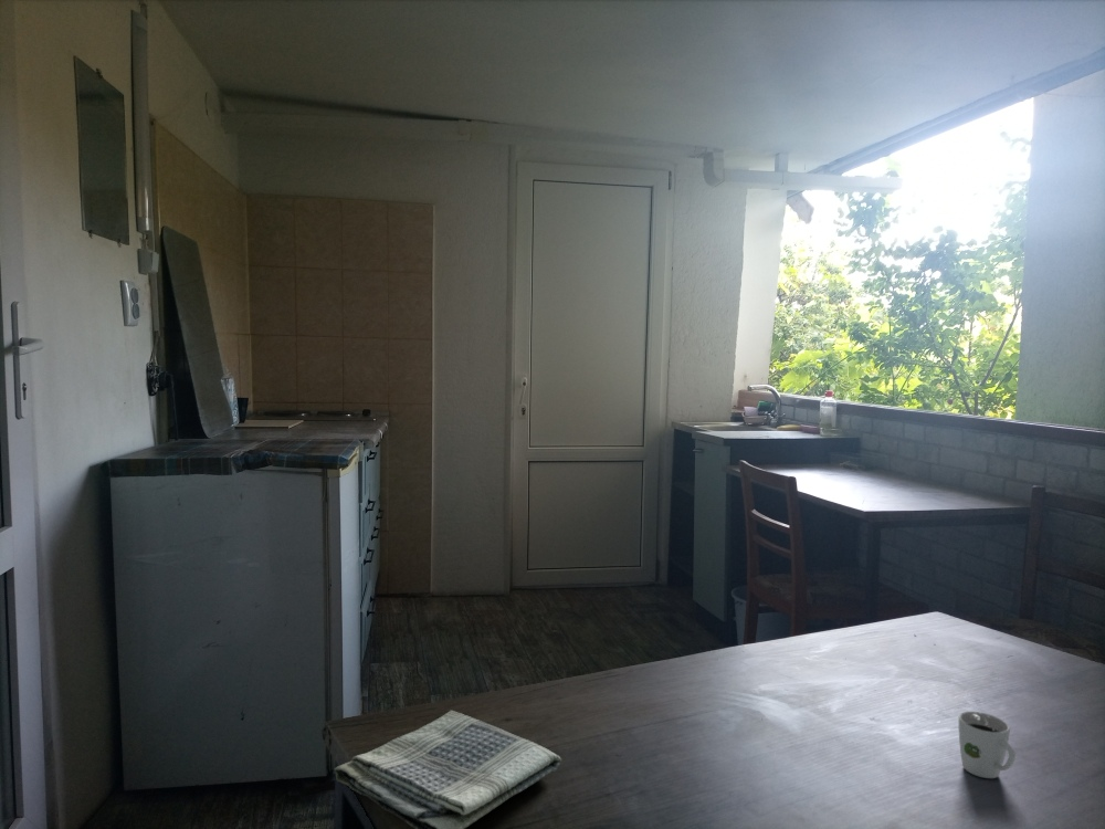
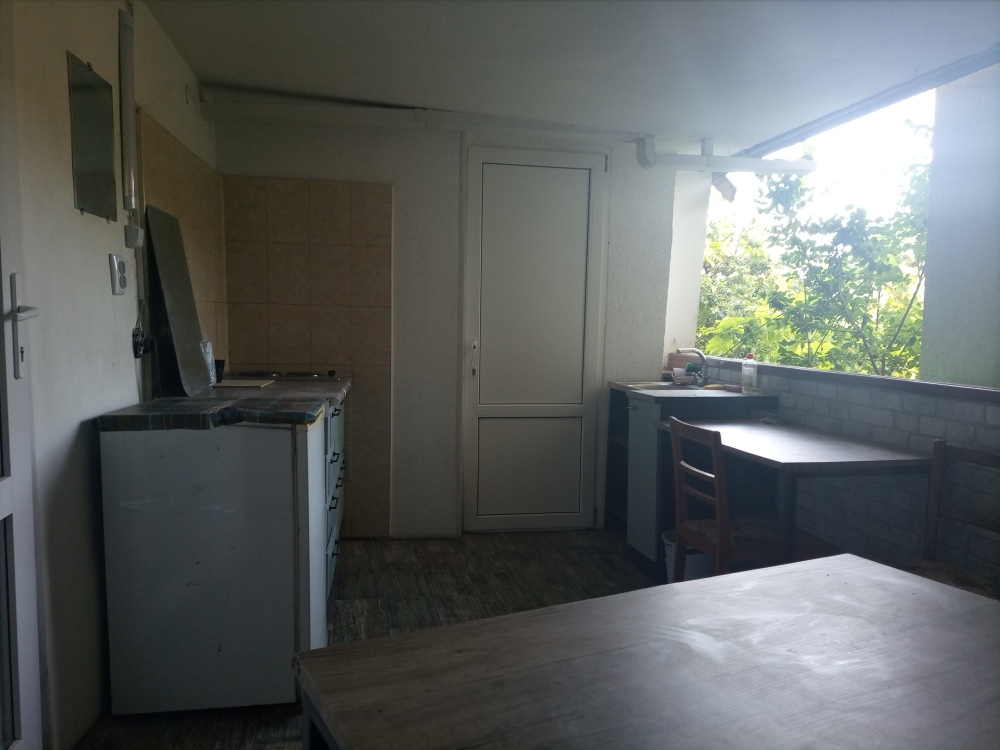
- cup (989, 732)
- dish towel (448, 763)
